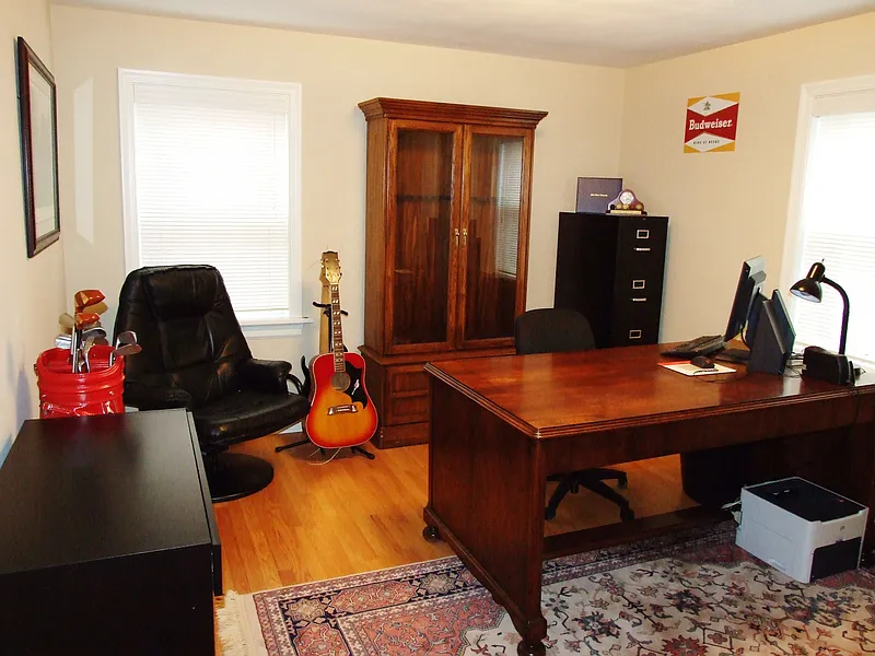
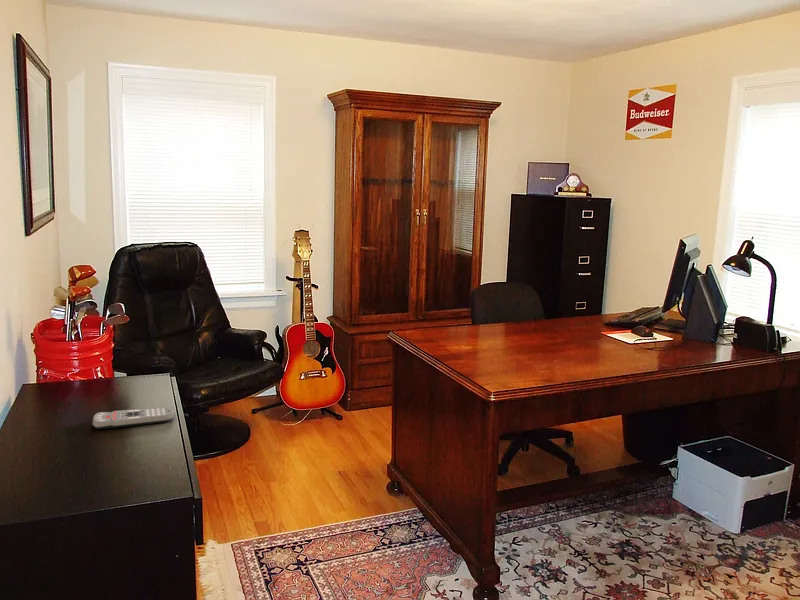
+ remote control (134, 417)
